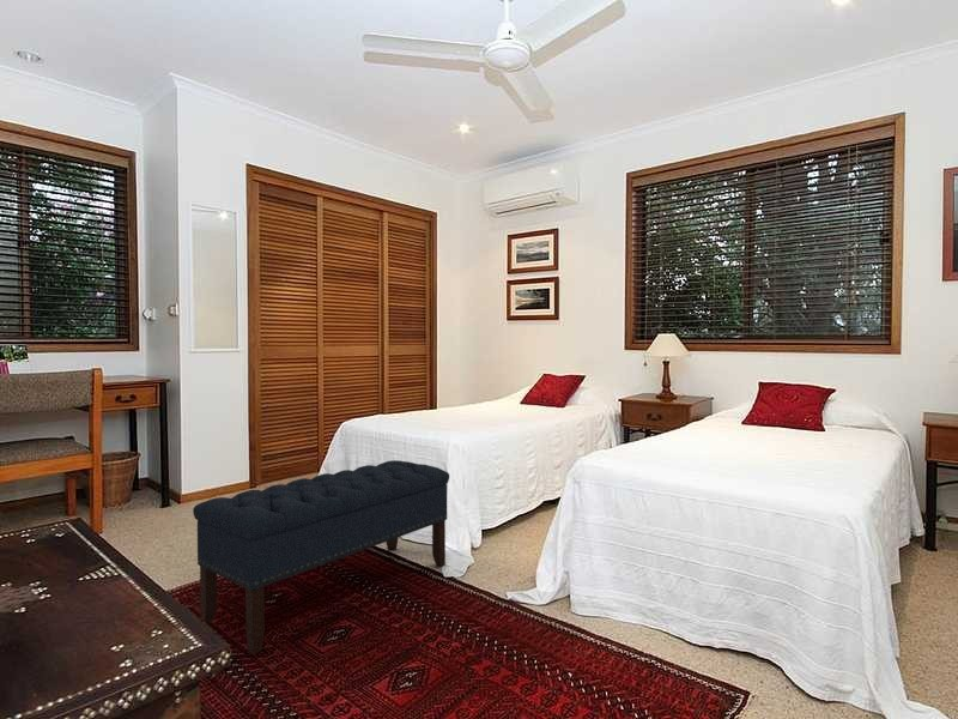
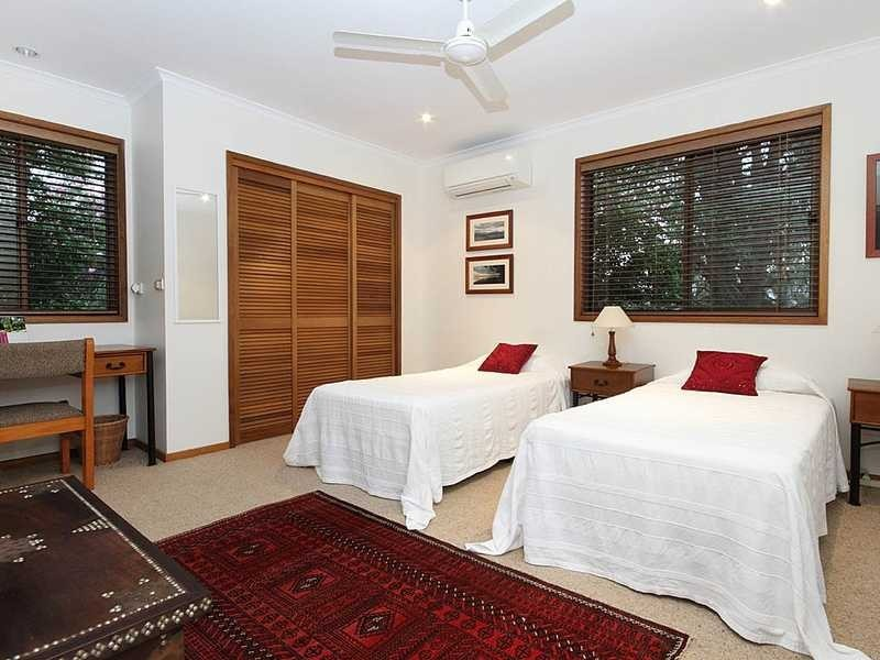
- bench (336, 534)
